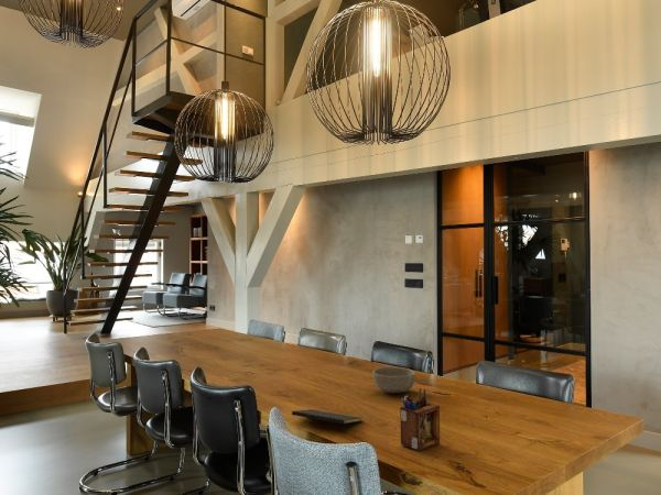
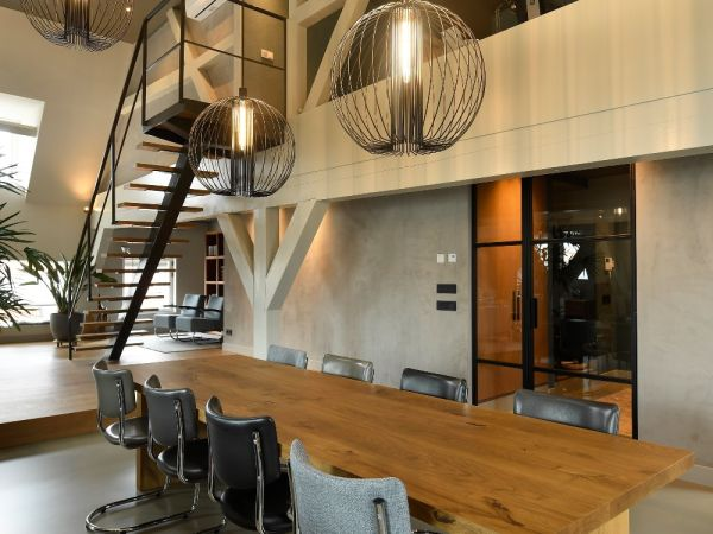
- bowl (393, 381)
- notepad (327, 416)
- desk organizer (420, 418)
